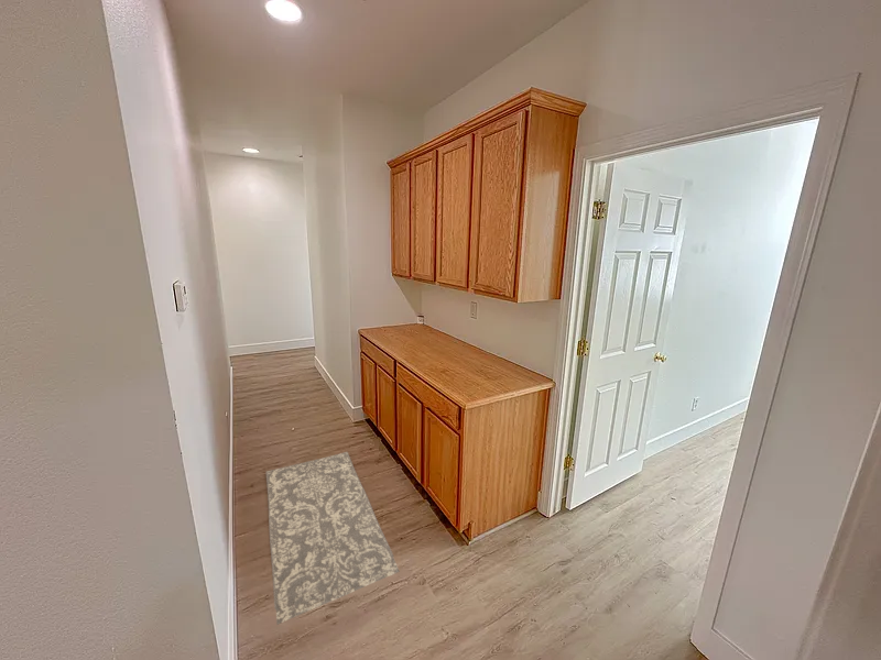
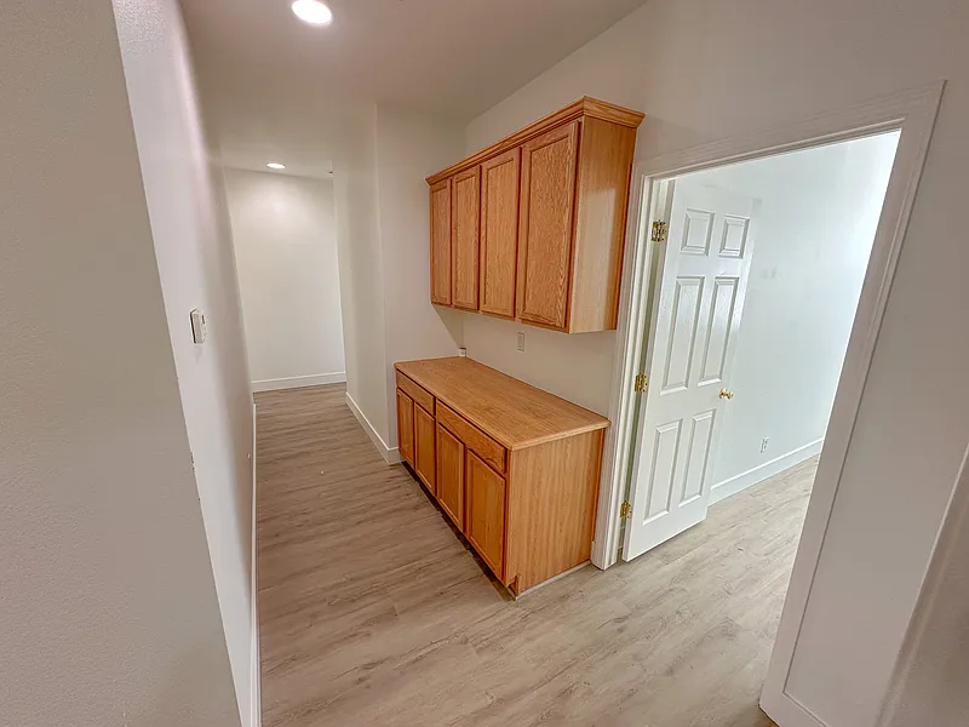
- rug (322, 513)
